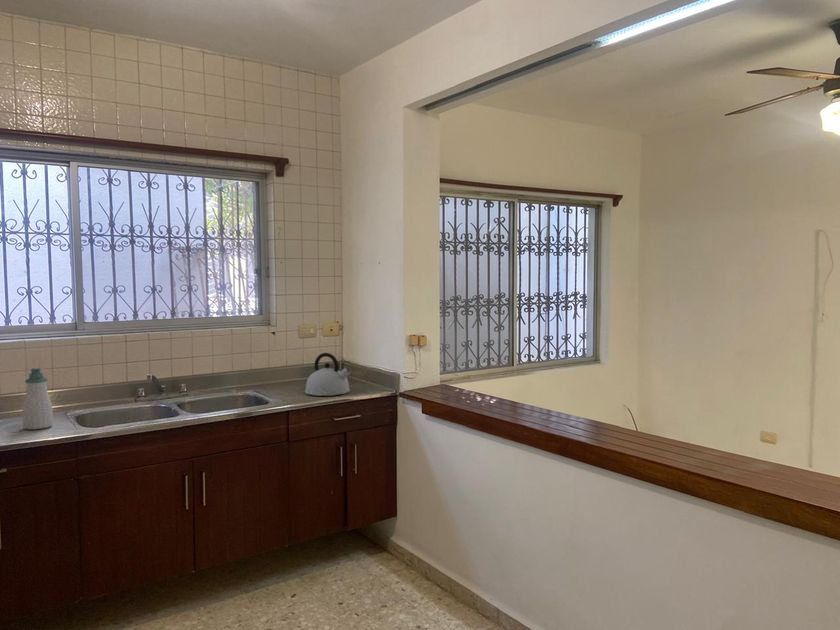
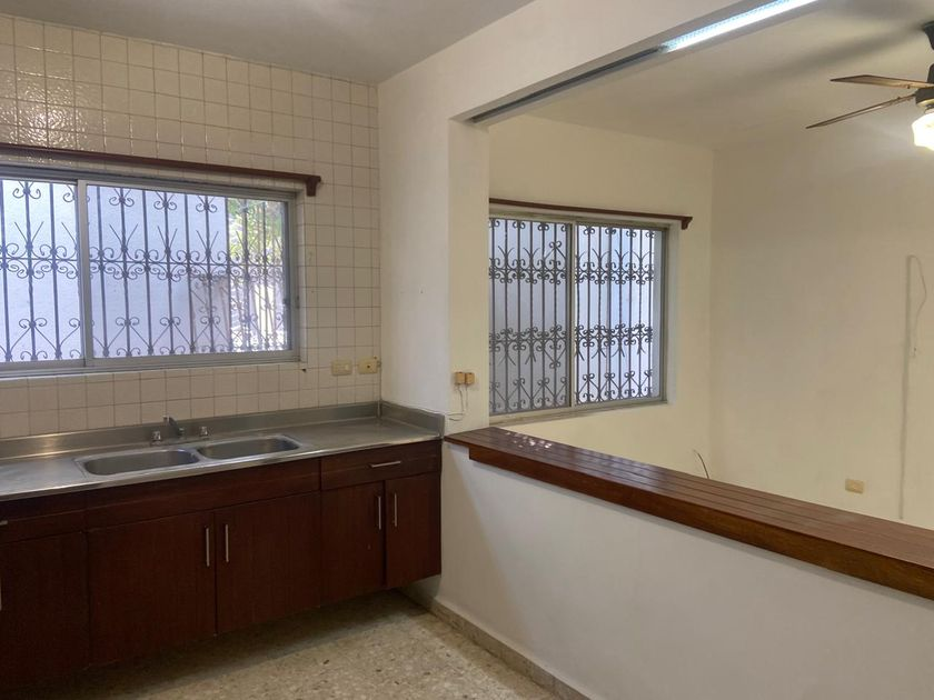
- soap bottle (37, 397)
- kettle (329, 372)
